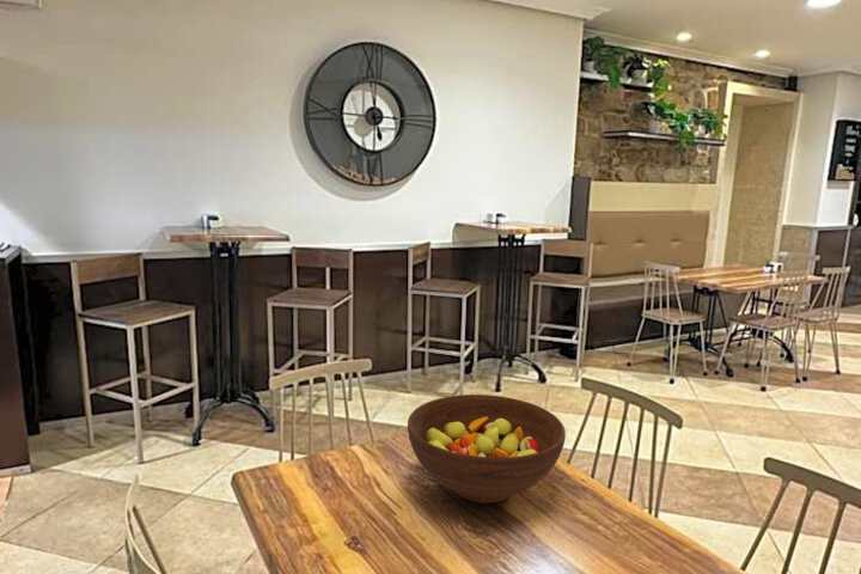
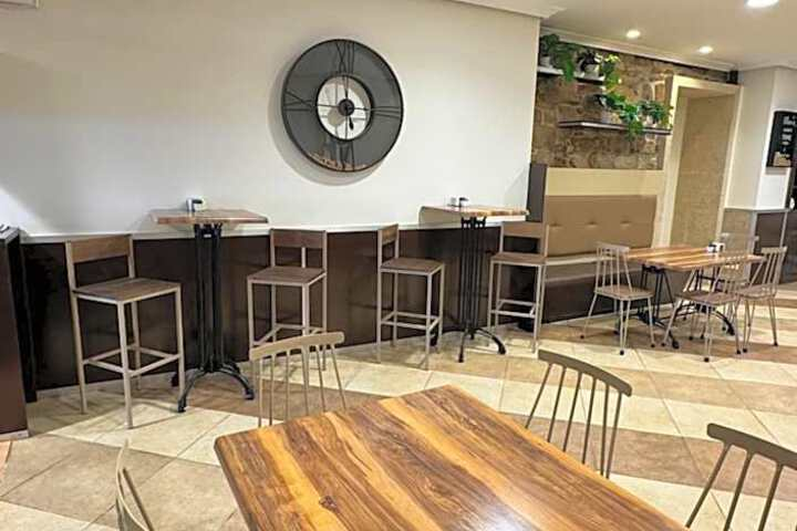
- fruit bowl (483, 456)
